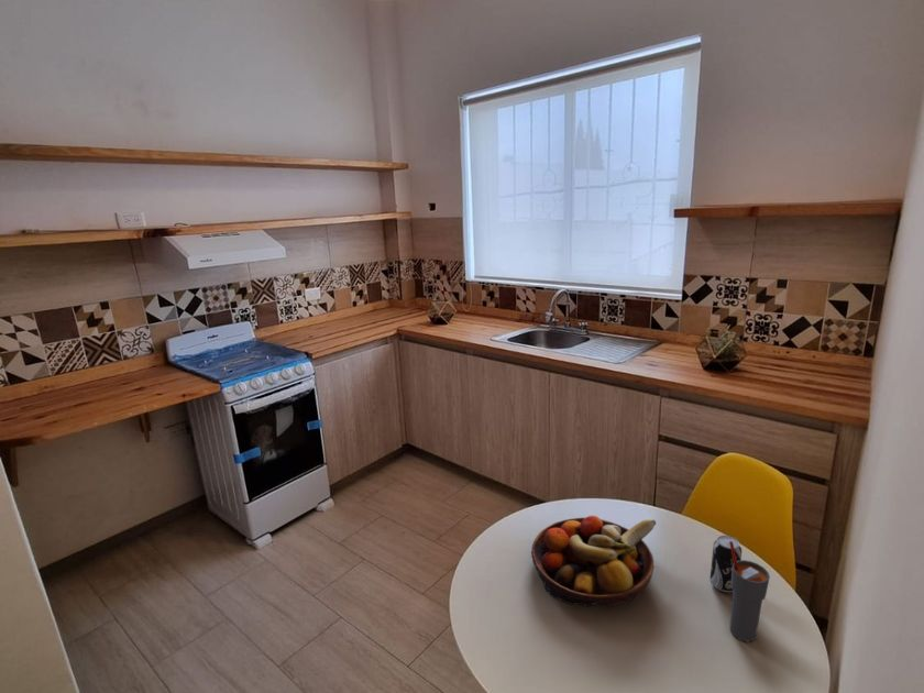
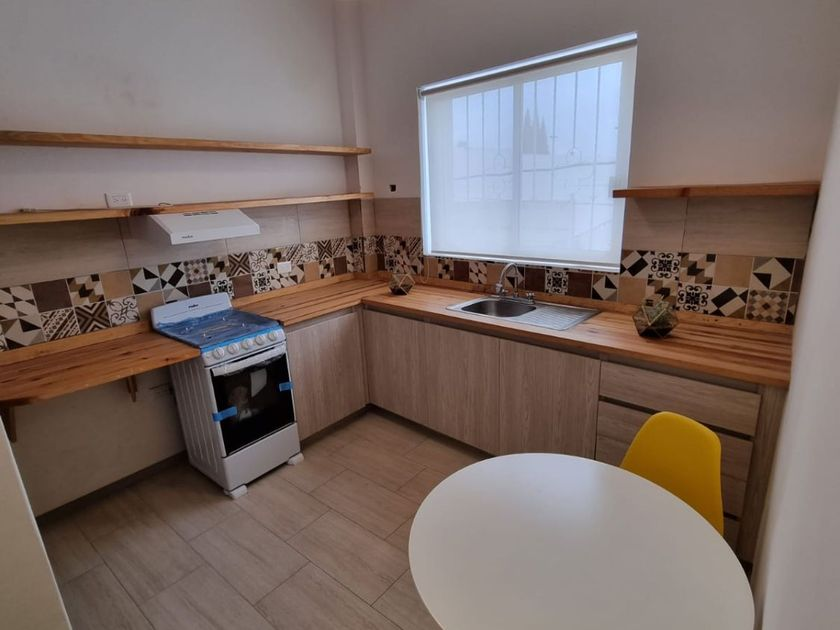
- cup (747, 591)
- fruit bowl (592, 548)
- beverage can (725, 563)
